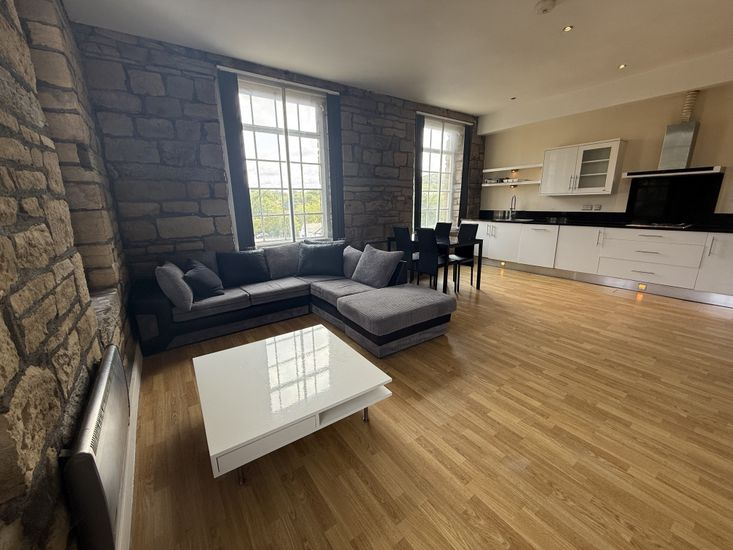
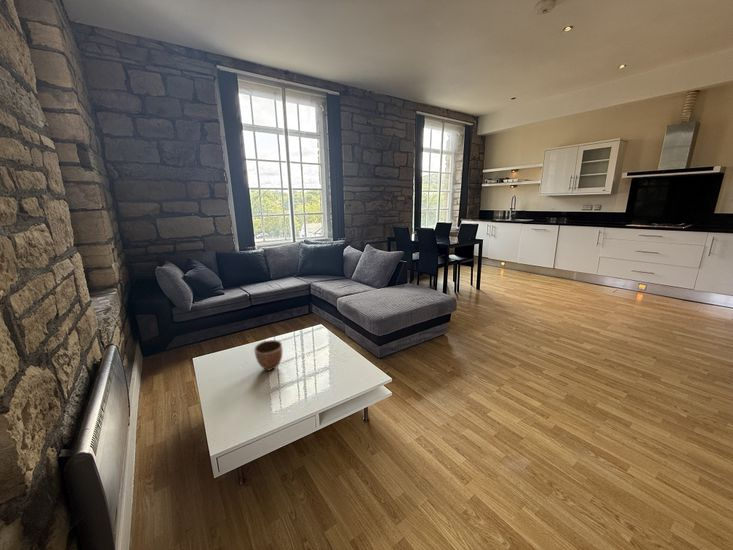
+ decorative bowl (269, 357)
